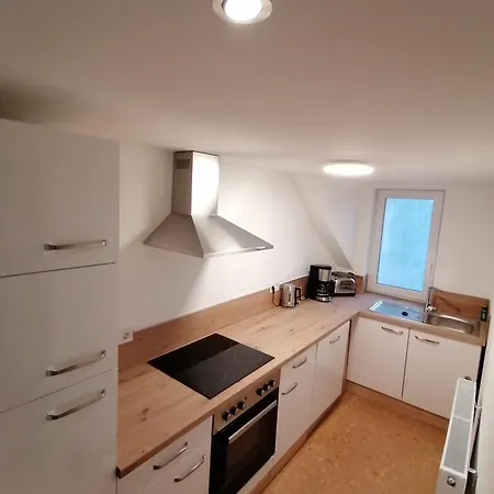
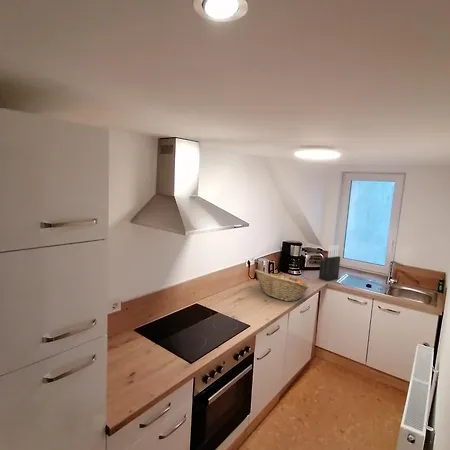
+ knife block (329, 261)
+ fruit basket (280, 282)
